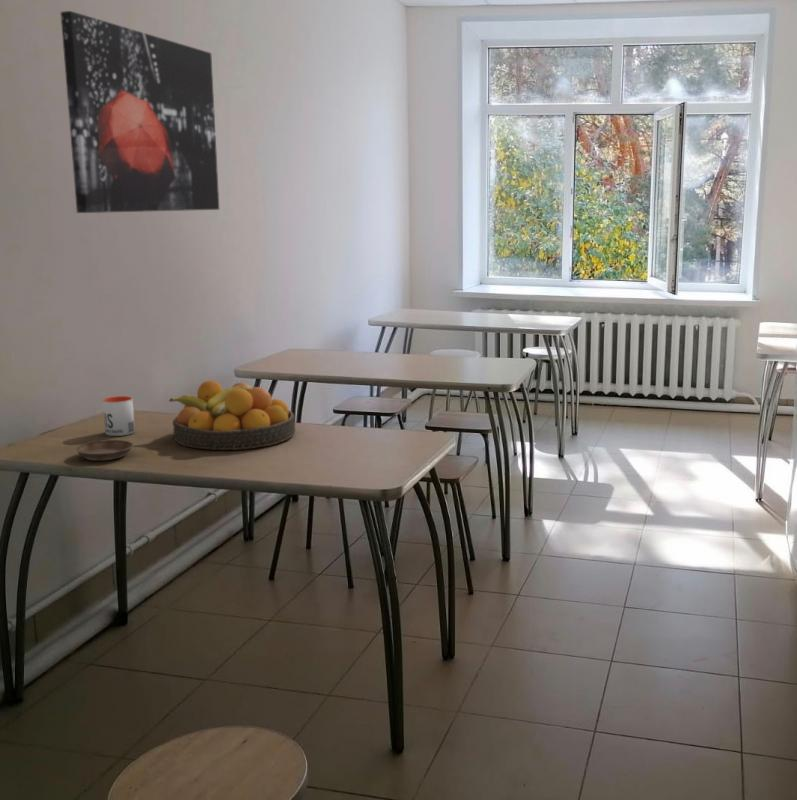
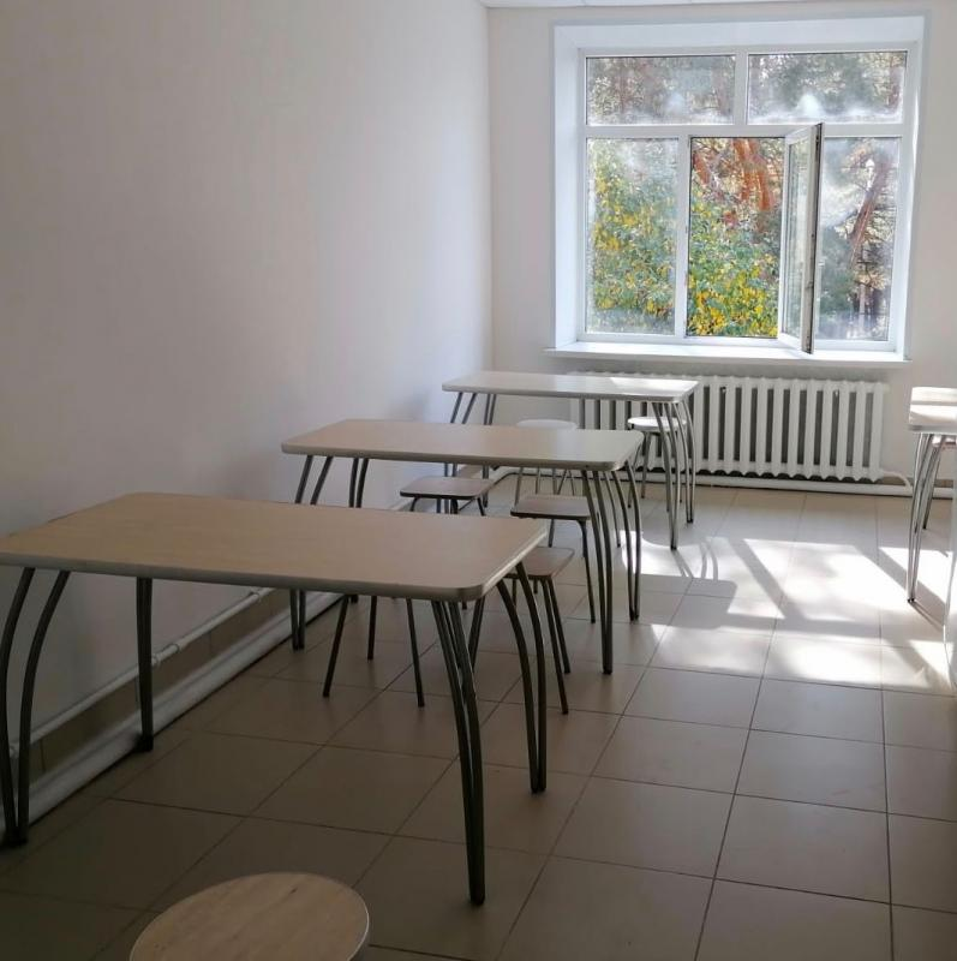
- wall art (151, 124)
- saucer (105, 451)
- mug (122, 414)
- fruit bowl (234, 409)
